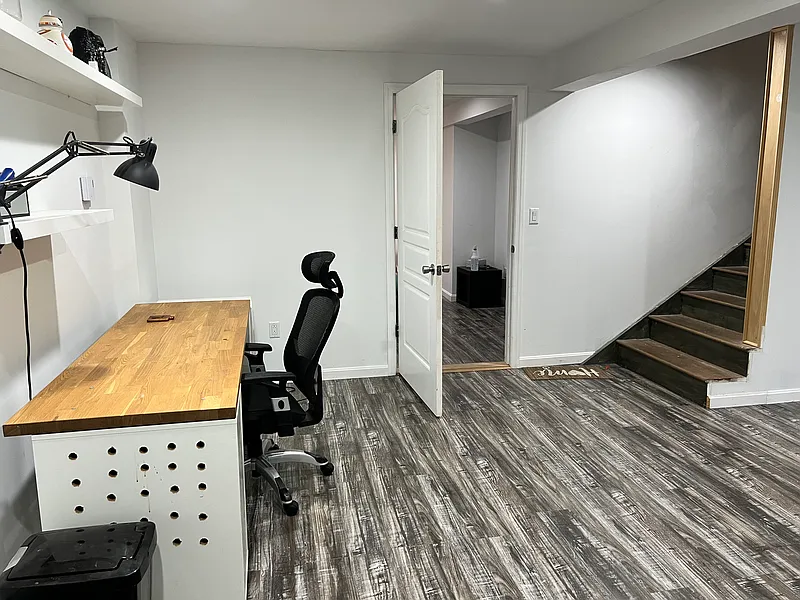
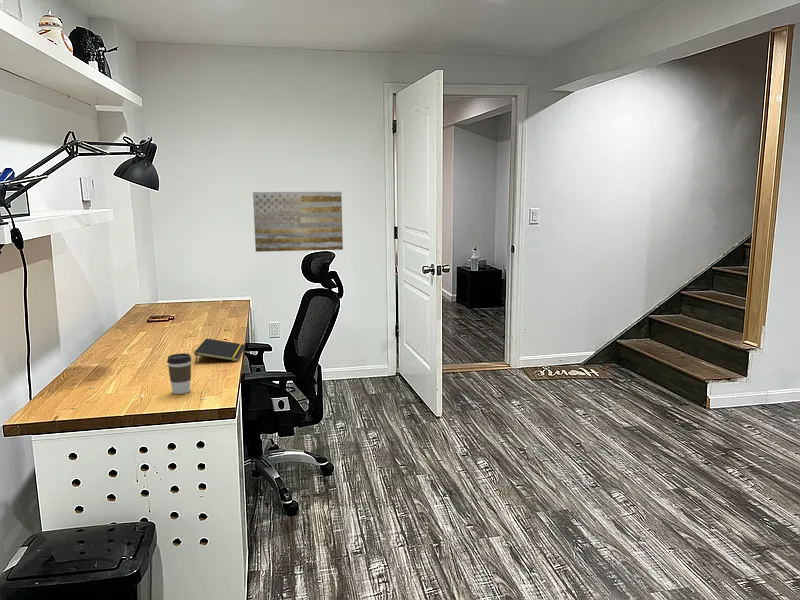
+ wall art (298, 221)
+ coffee cup (180, 373)
+ notepad (221, 349)
